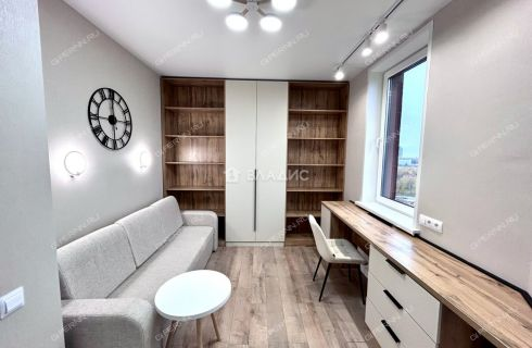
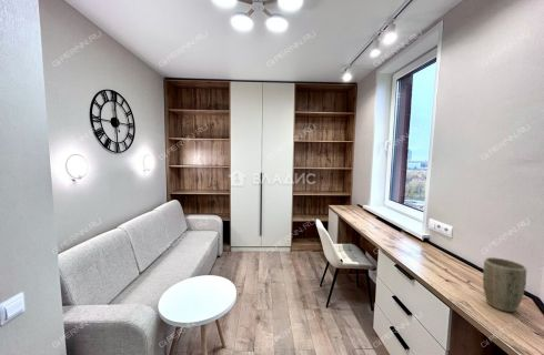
+ plant pot (503, 284)
